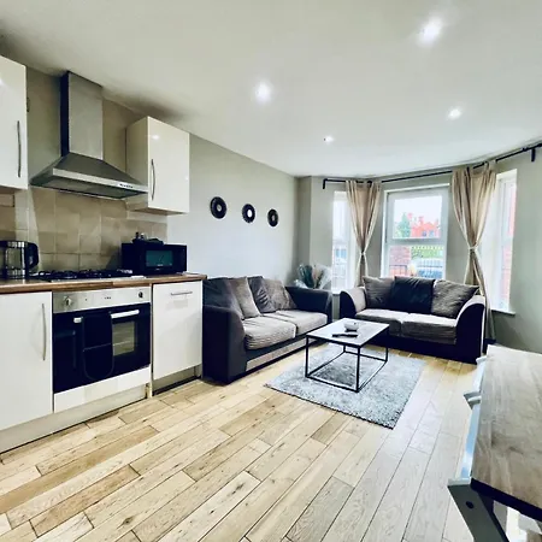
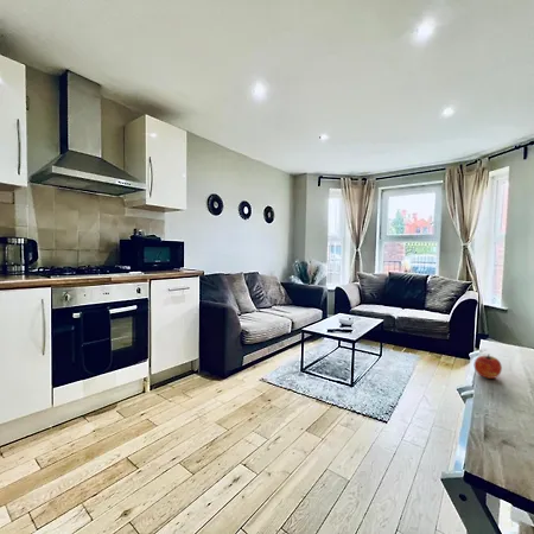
+ apple (488, 365)
